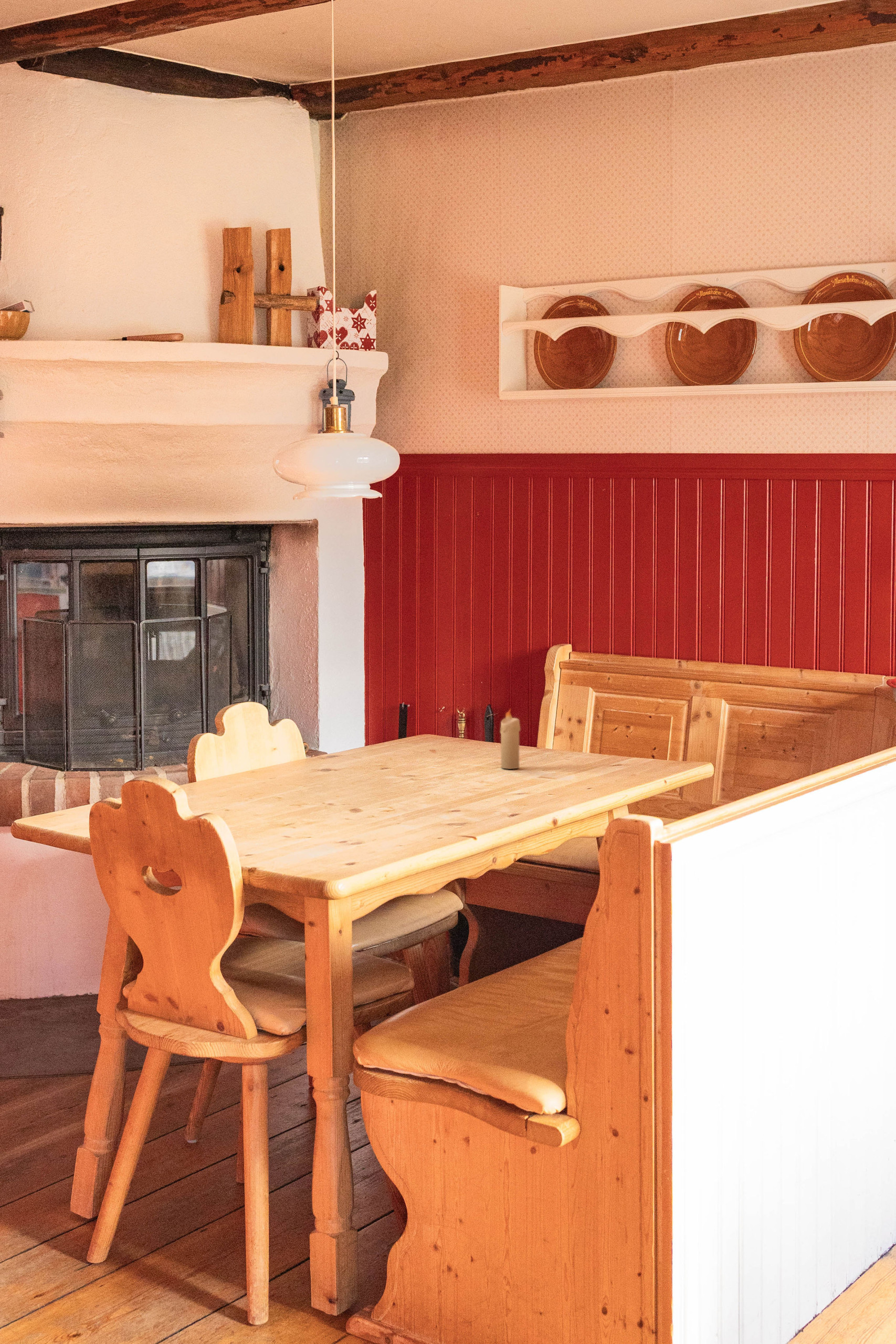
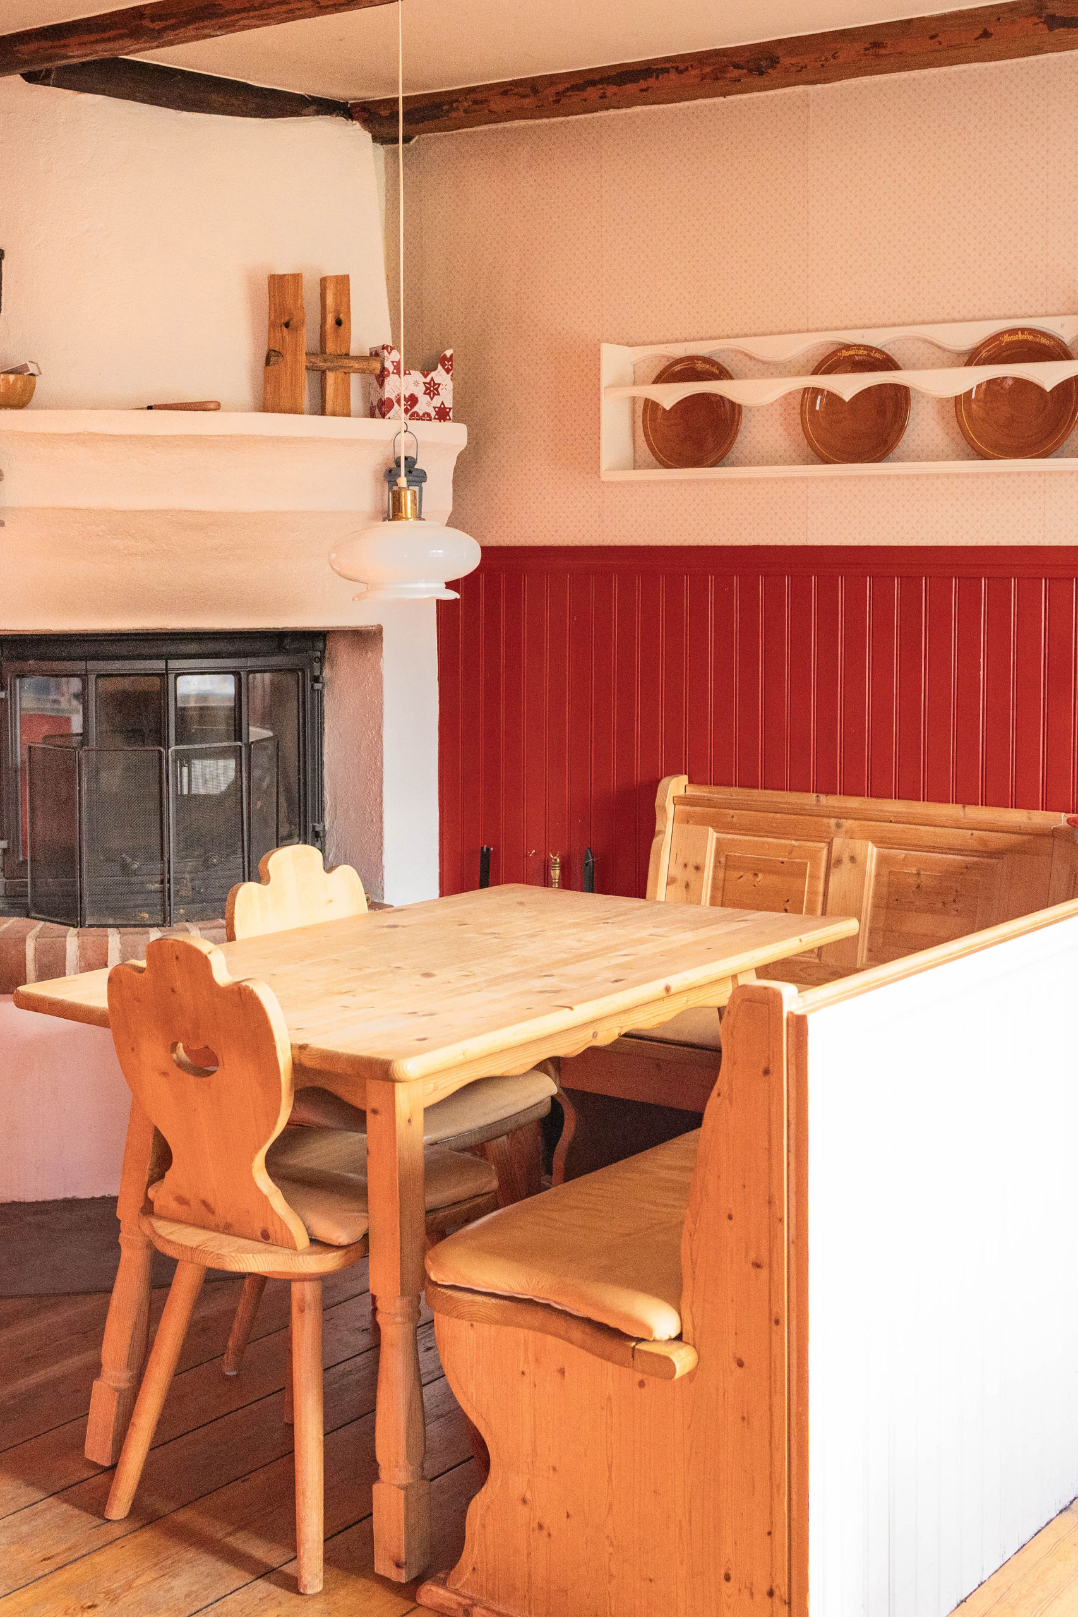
- candle (510, 738)
